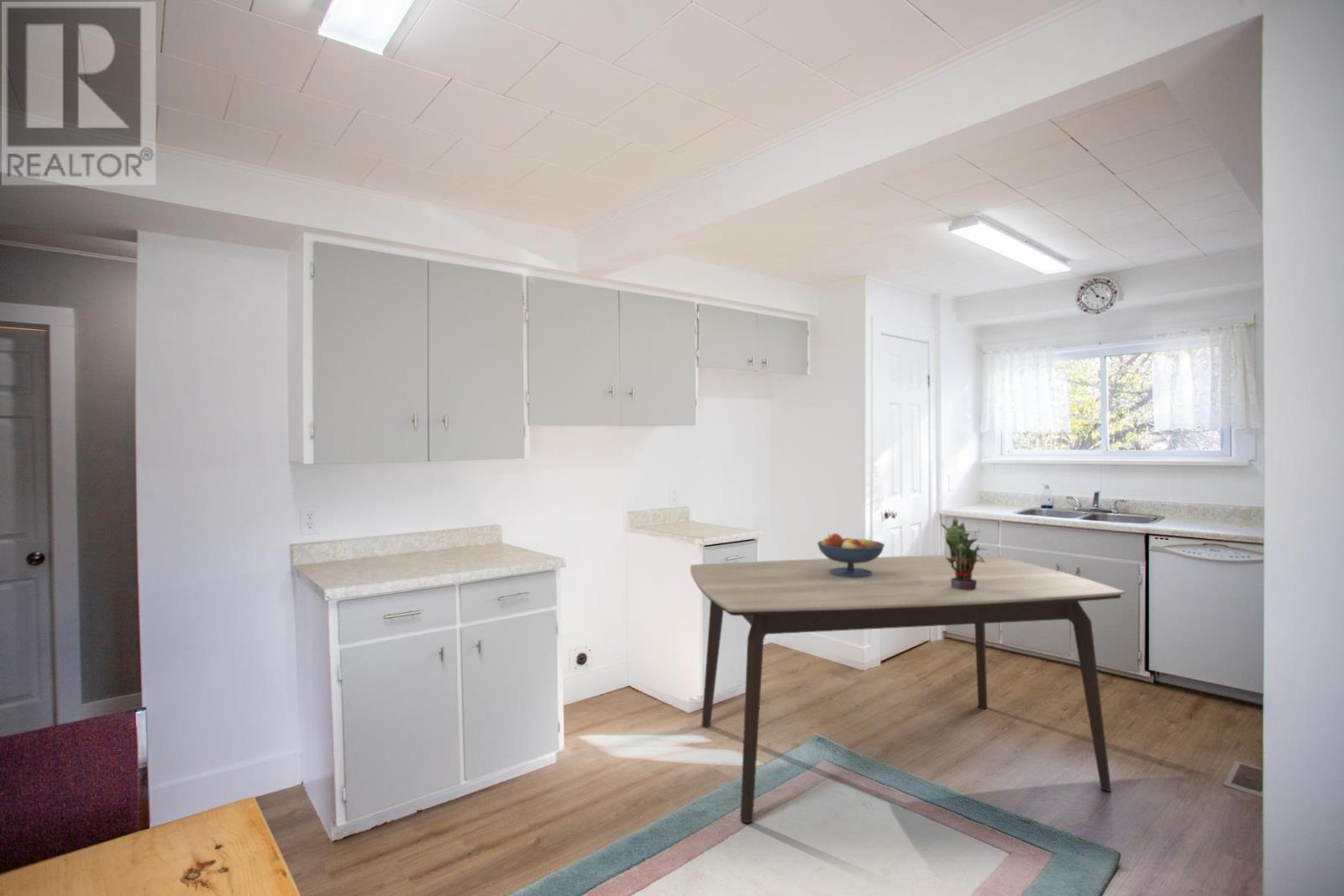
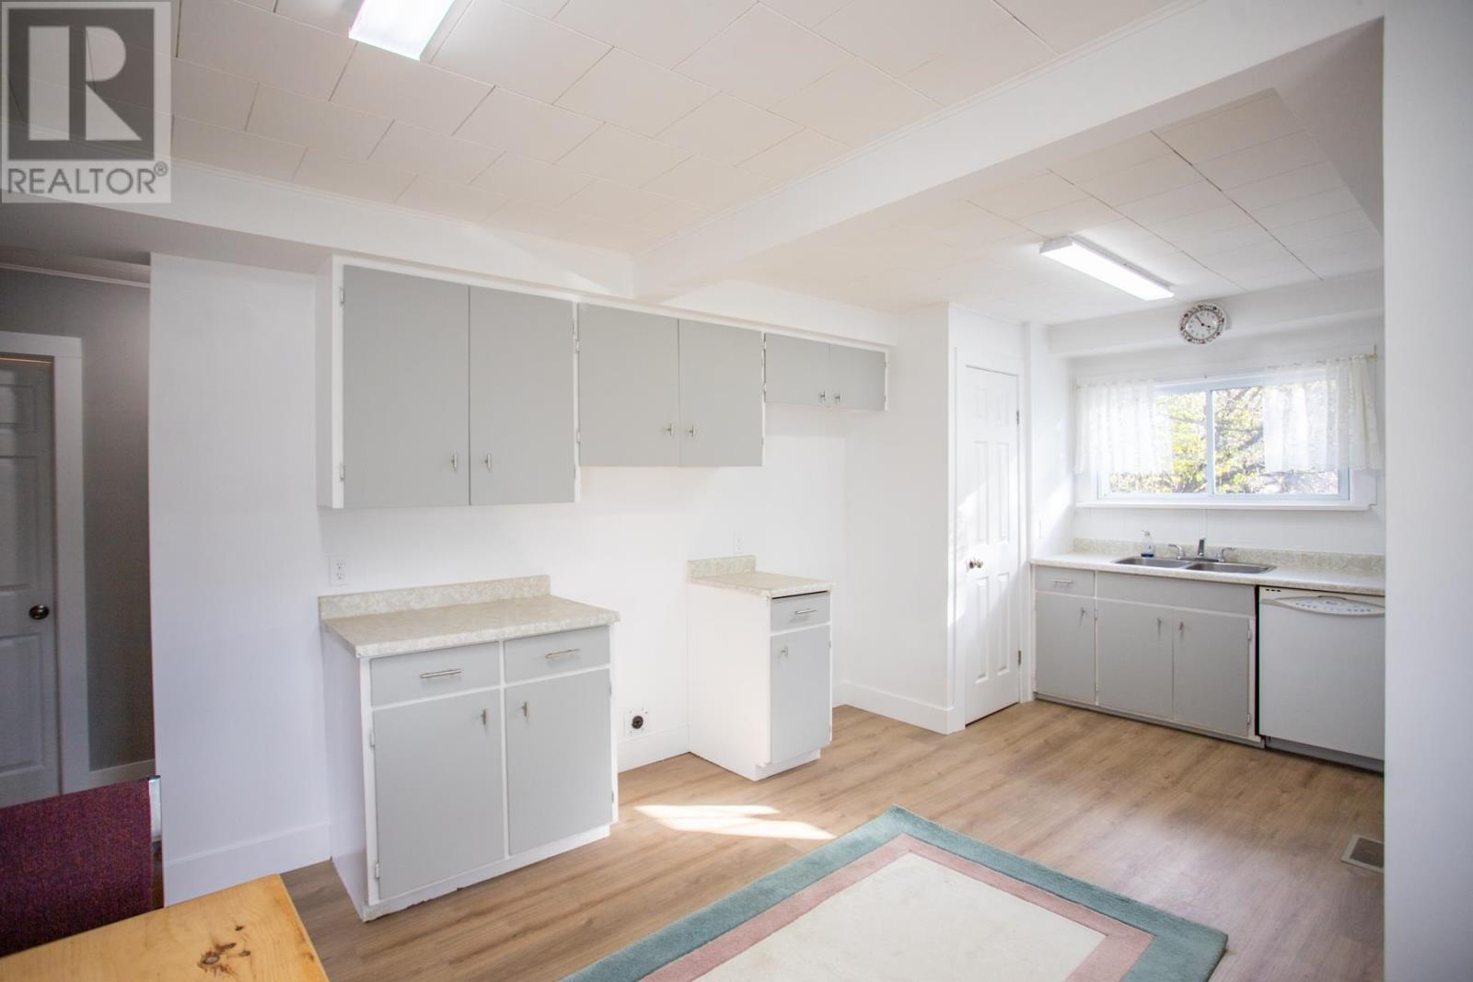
- fruit bowl (850, 553)
- dining table (883, 628)
- potted plant (963, 552)
